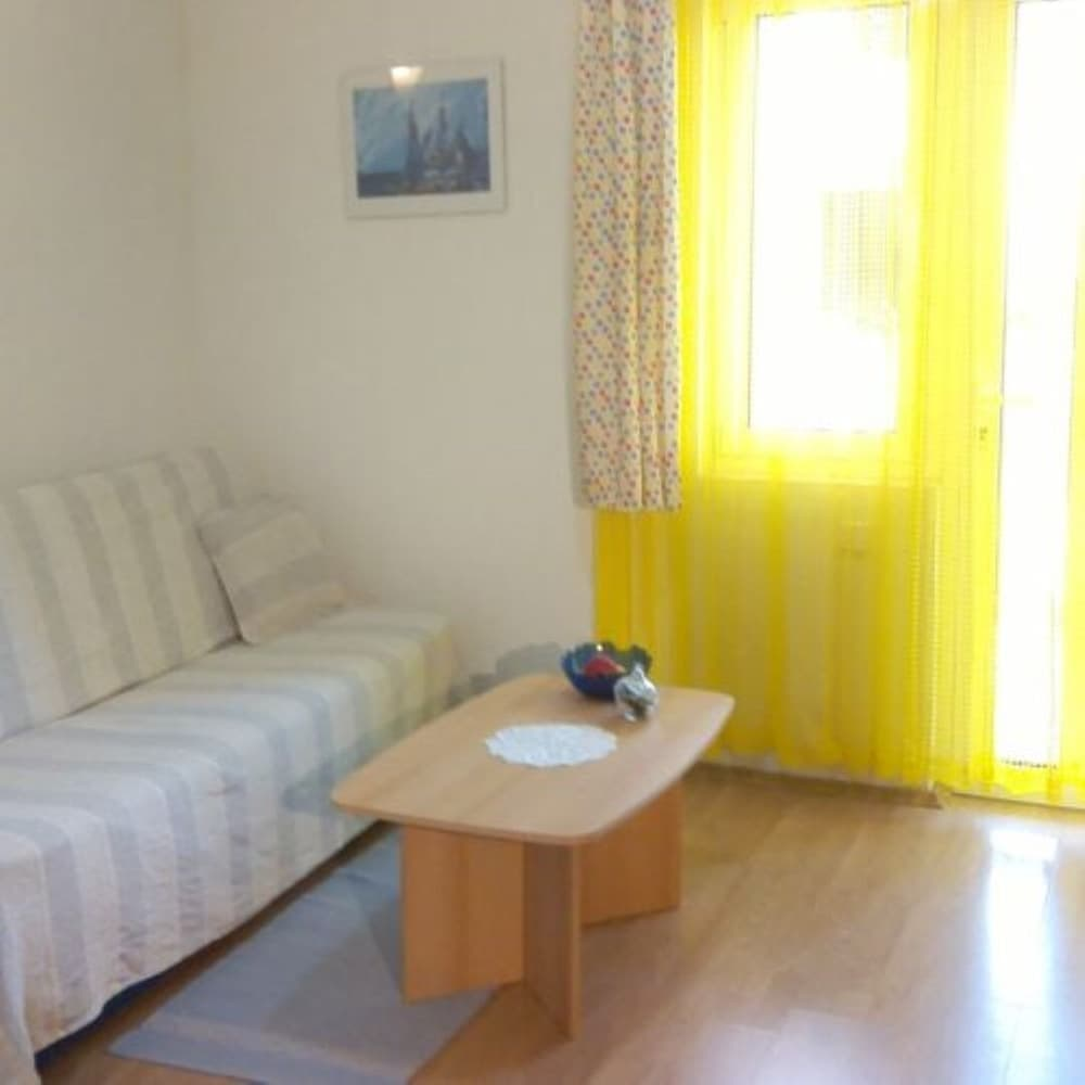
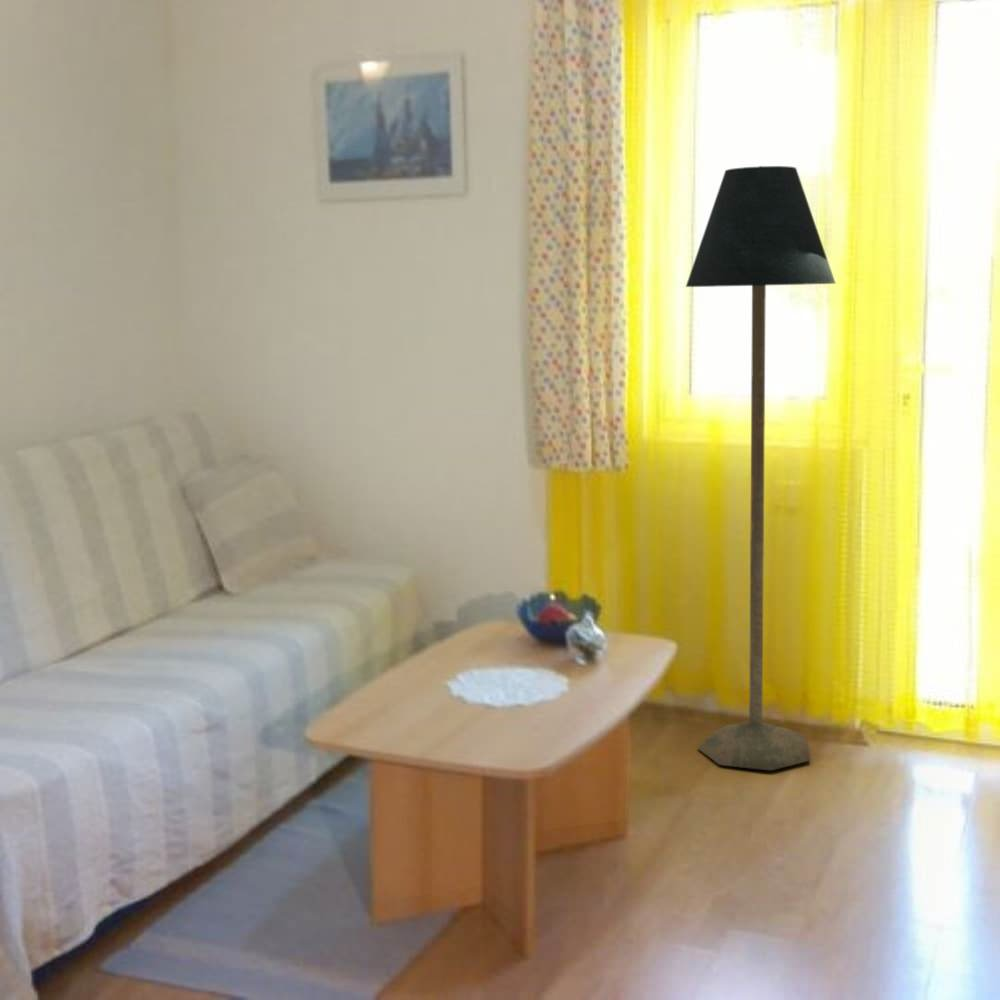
+ floor lamp (758, 469)
